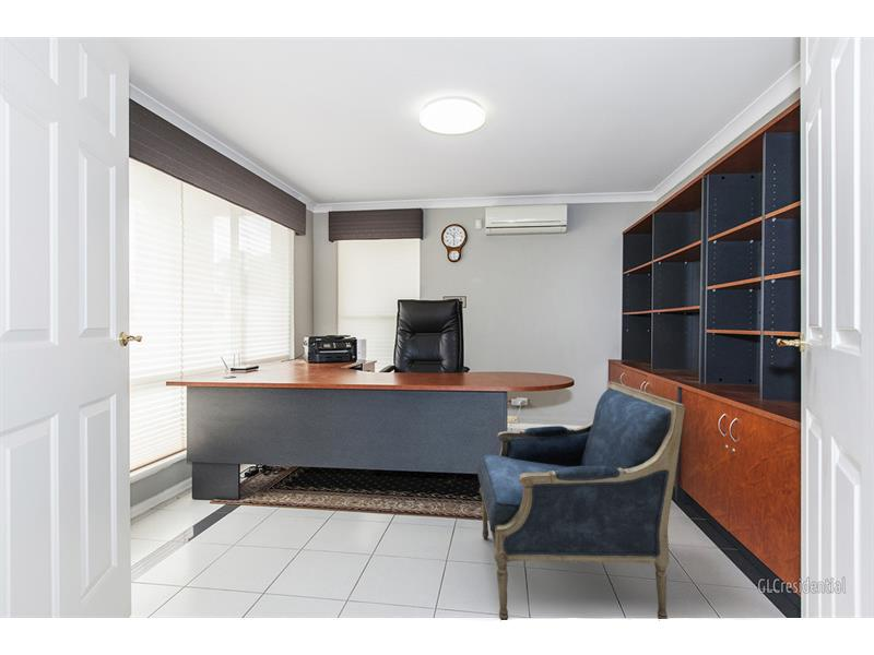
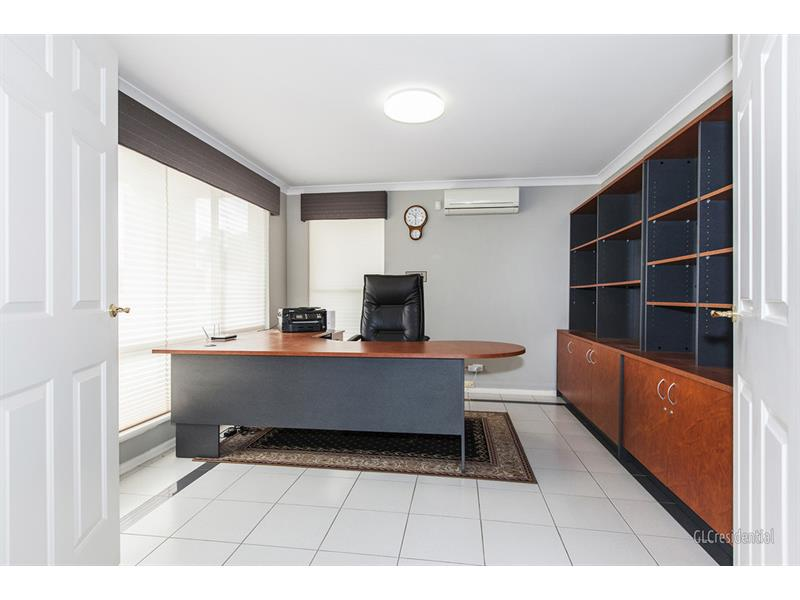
- armchair (562, 481)
